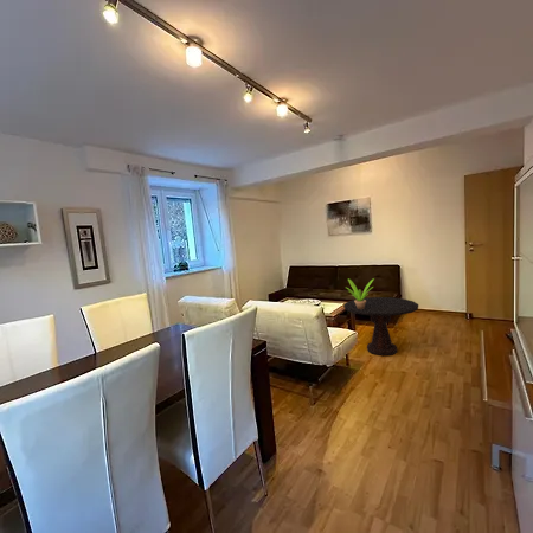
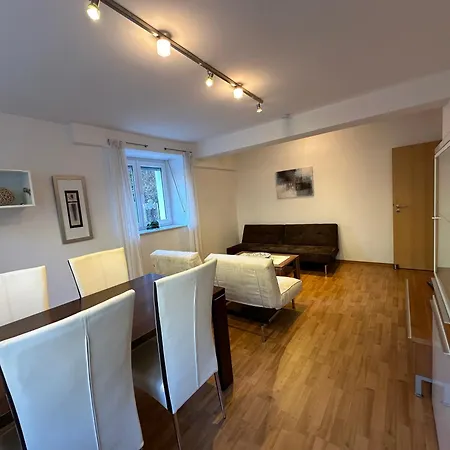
- potted plant (360, 294)
- side table (380, 327)
